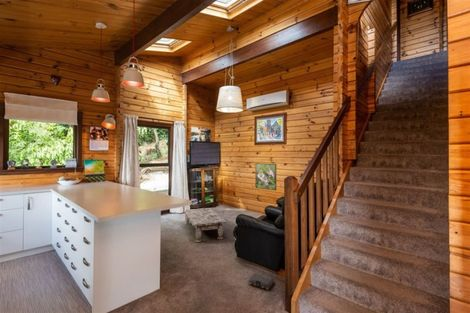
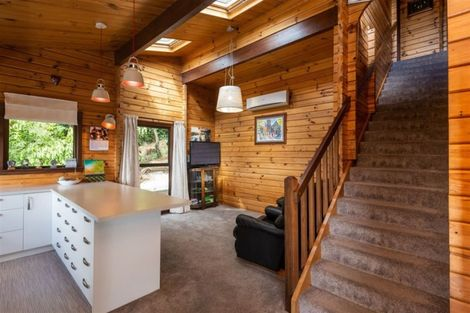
- bag (261, 280)
- coffee table (202, 222)
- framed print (265, 176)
